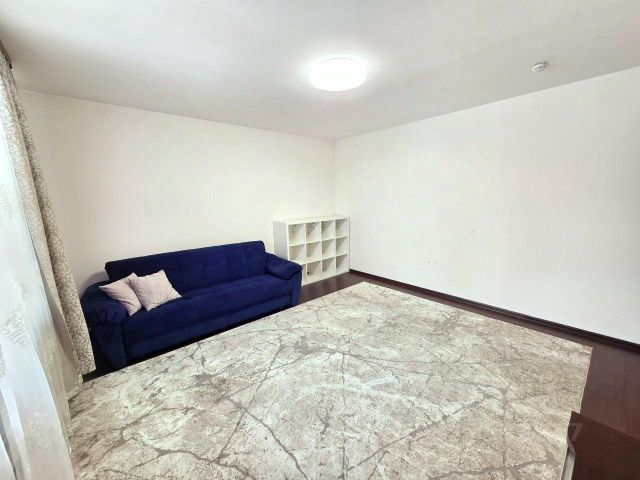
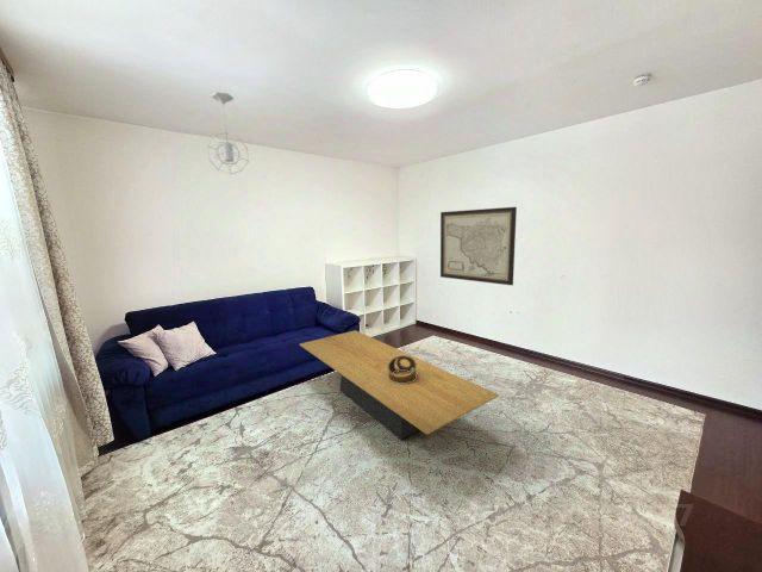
+ coffee table (379, 385)
+ wall art (474, 245)
+ pendant light (226, 136)
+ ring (402, 367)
